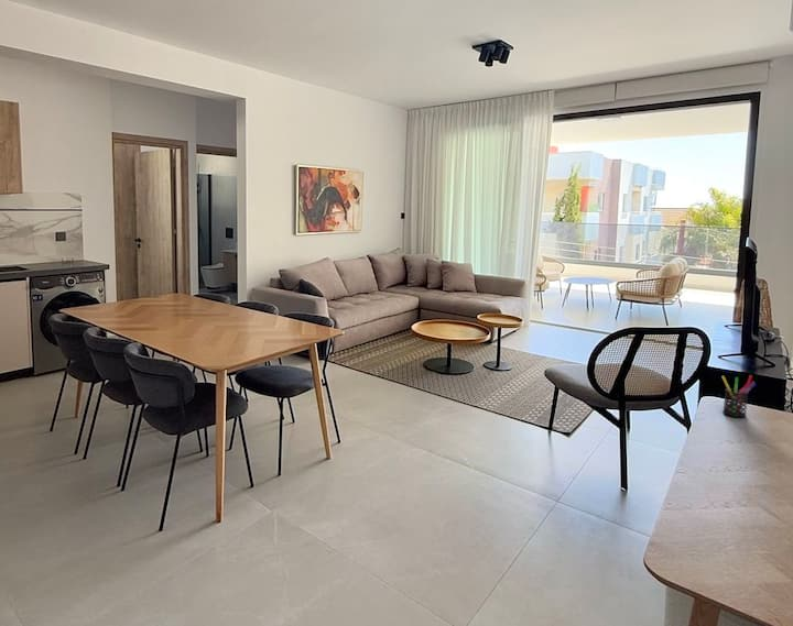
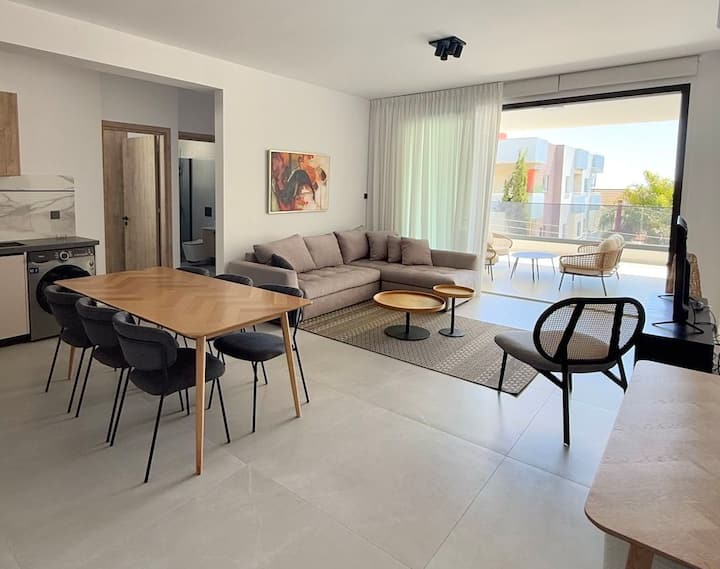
- pen holder (737, 393)
